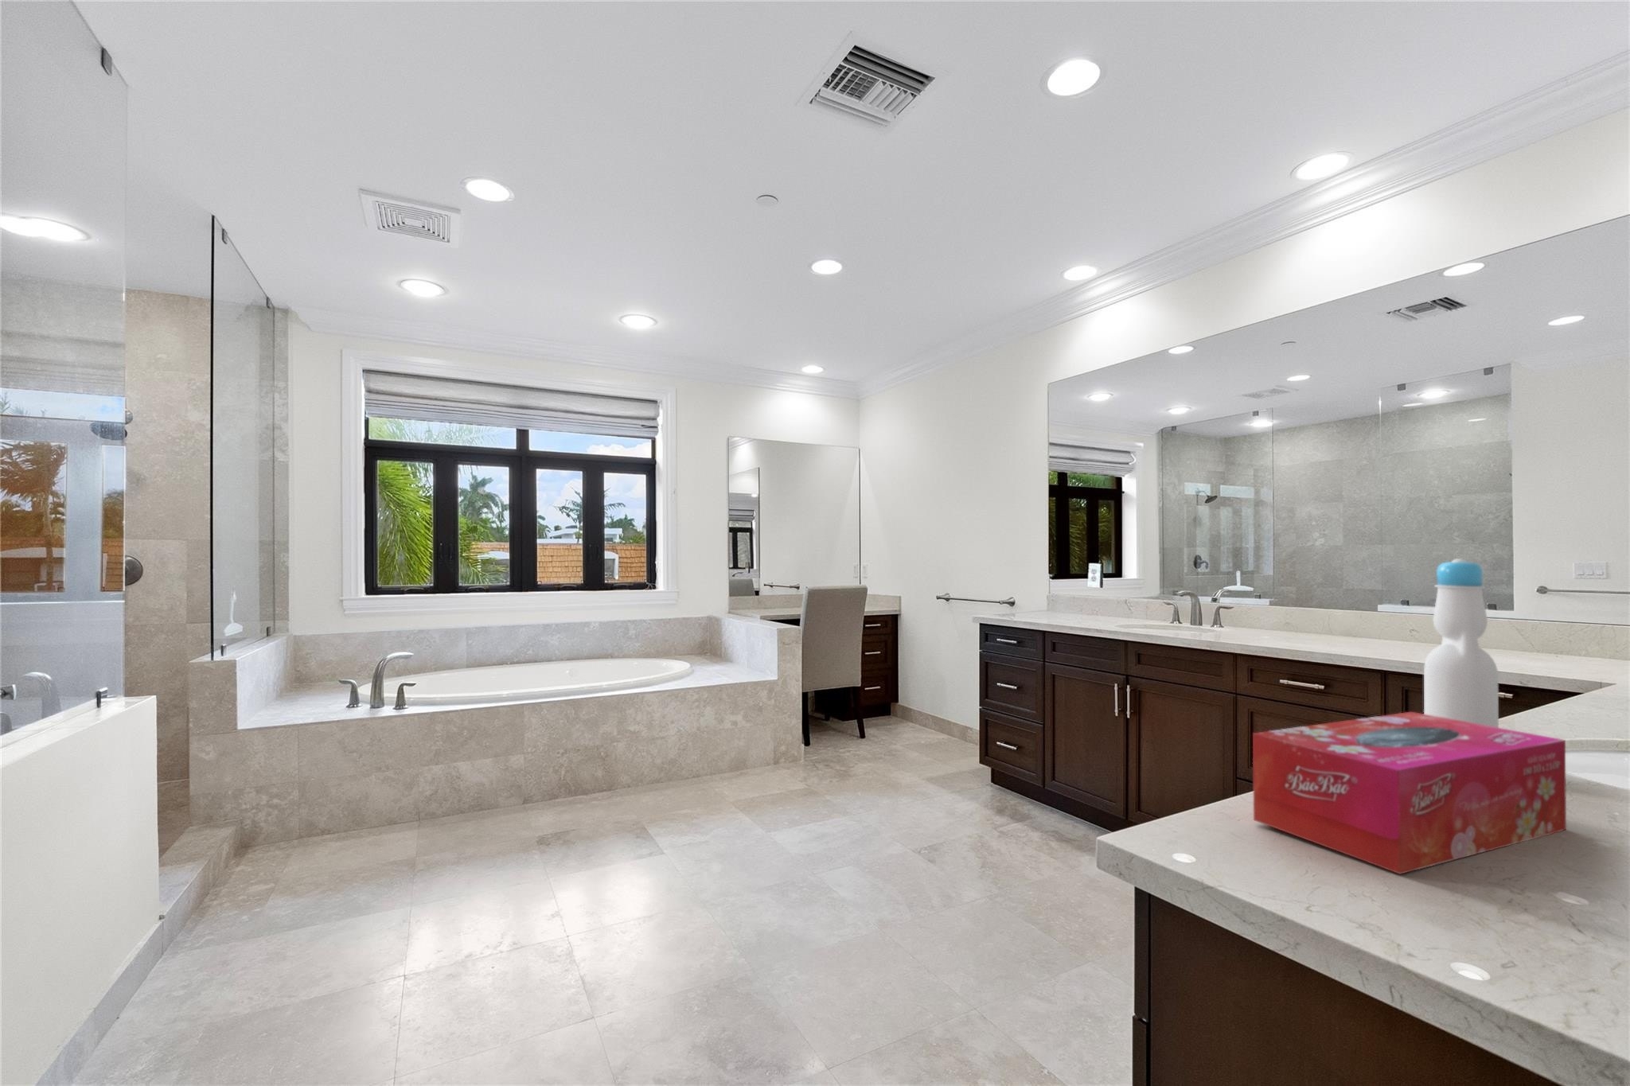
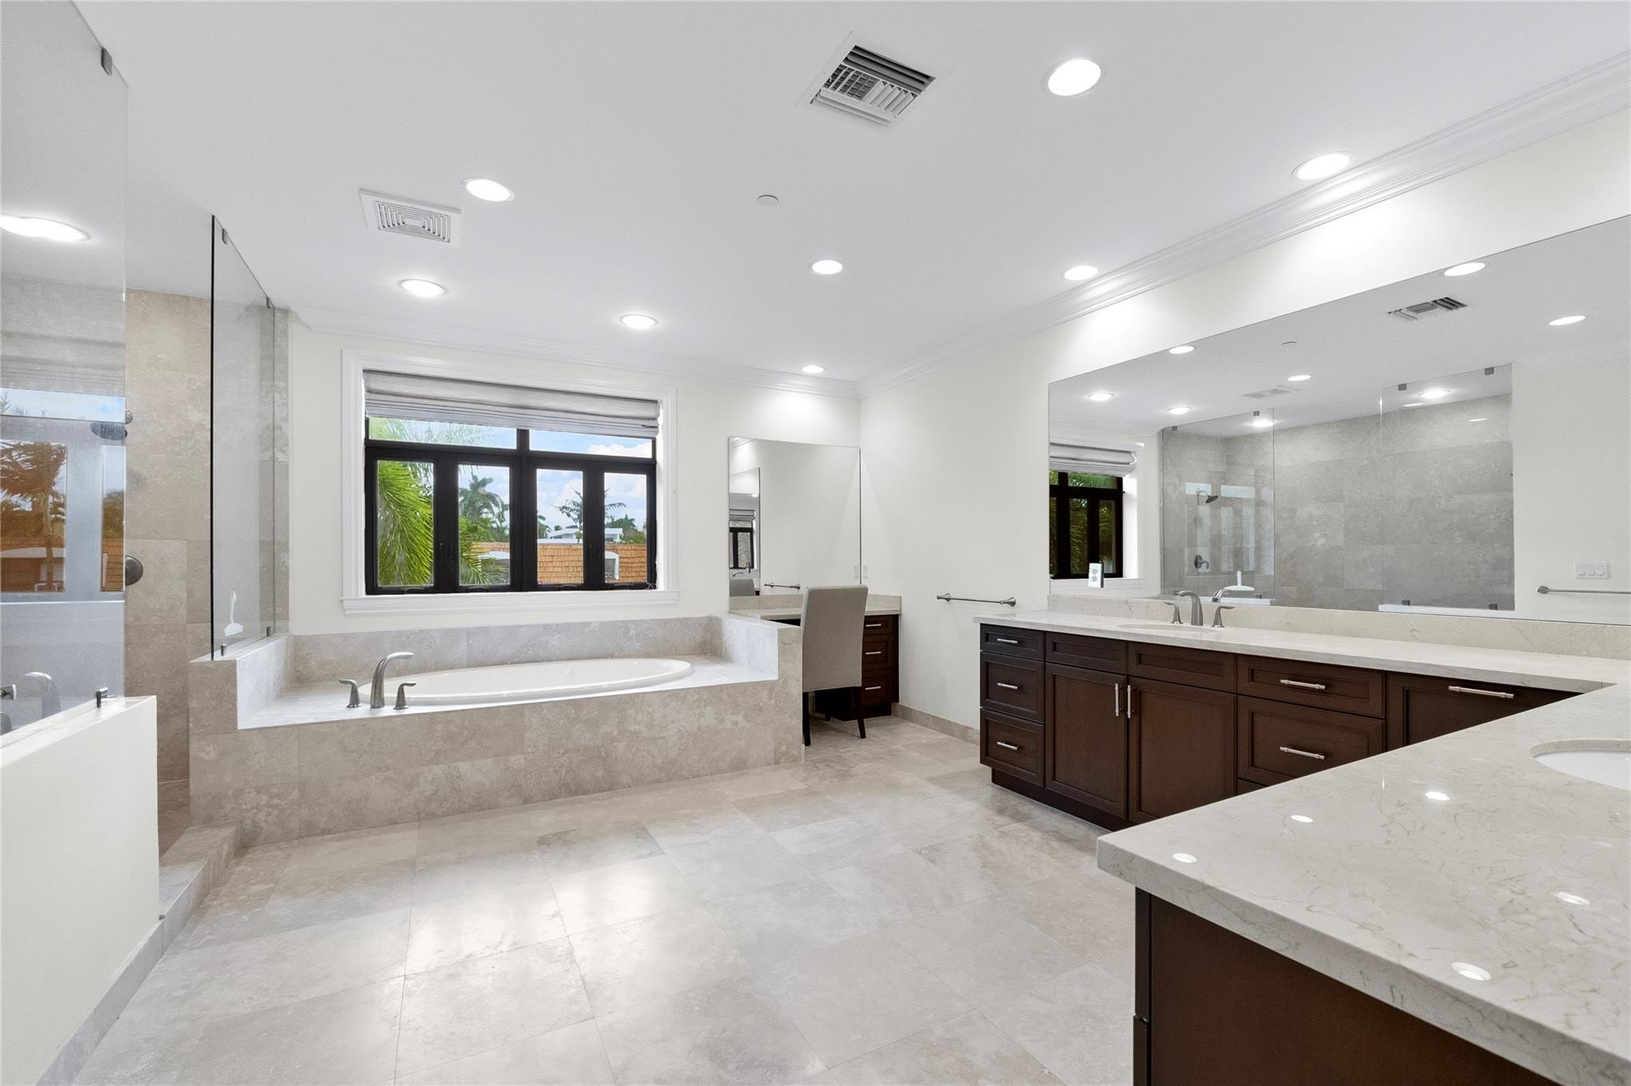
- tissue box (1406, 781)
- bottle (1459, 662)
